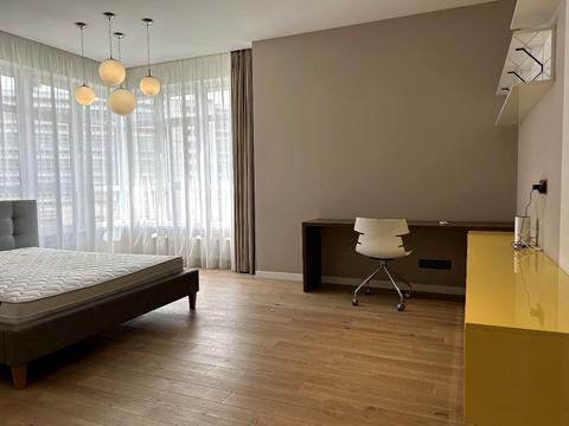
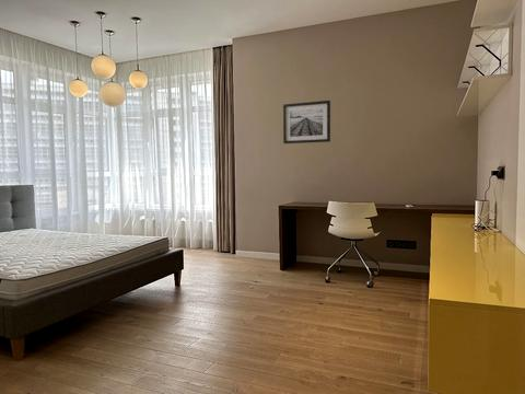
+ wall art (306, 123)
